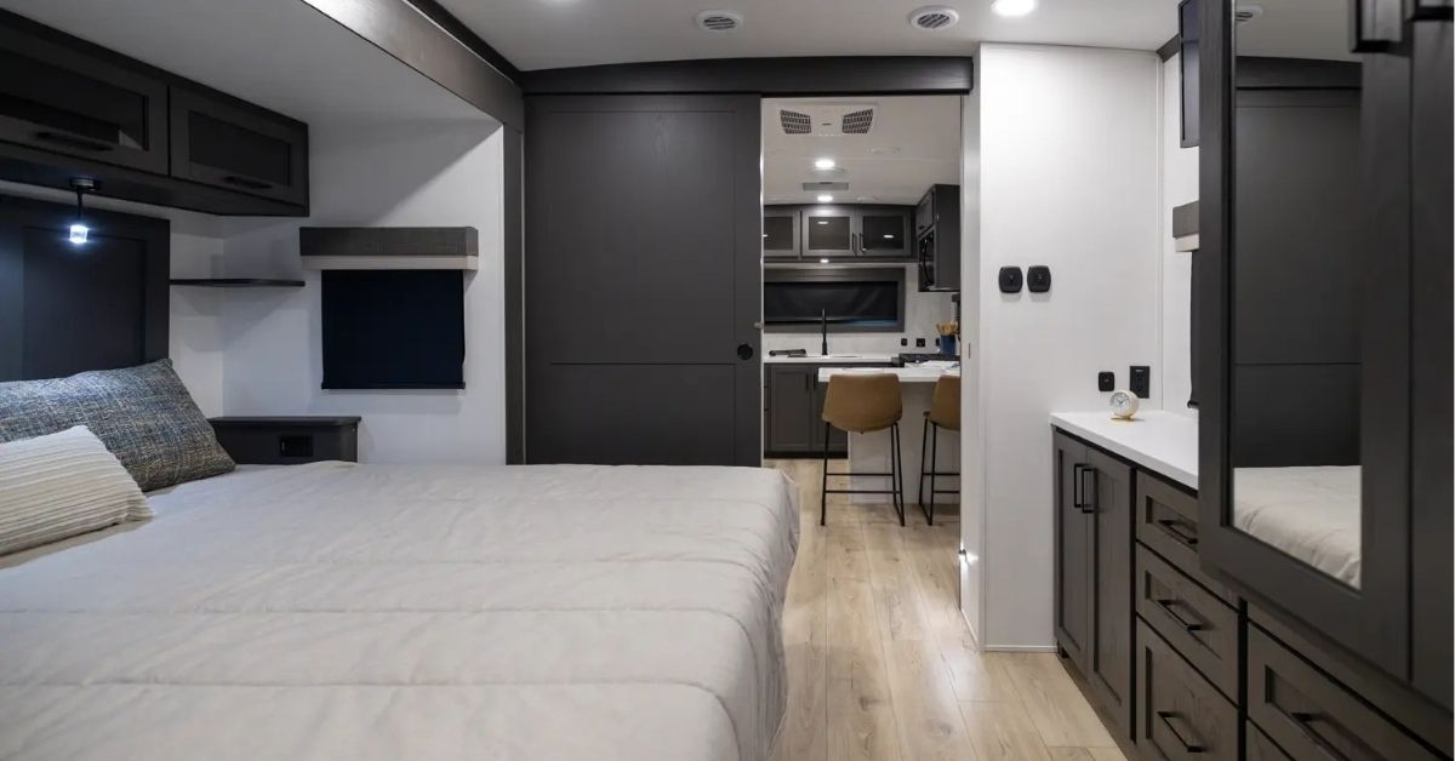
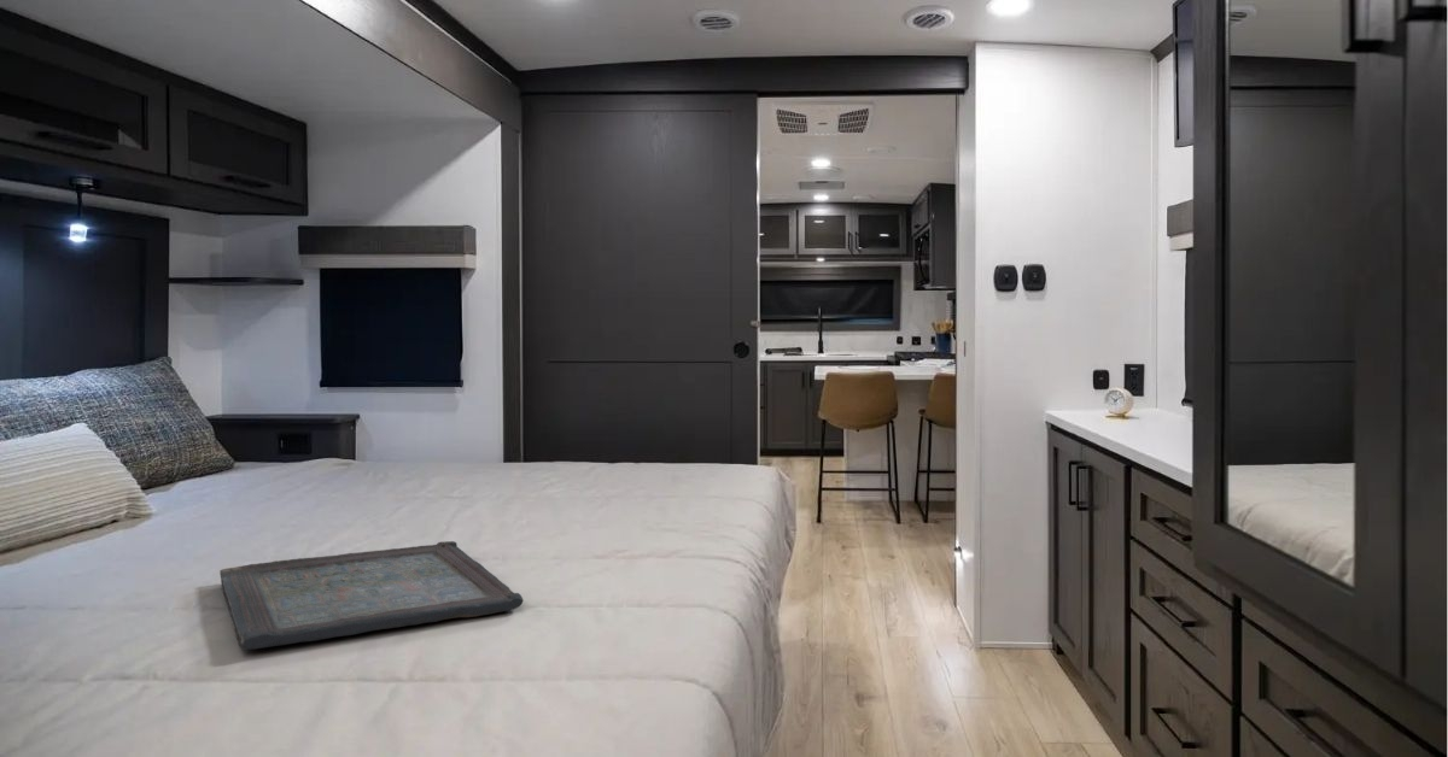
+ serving tray (363, 586)
